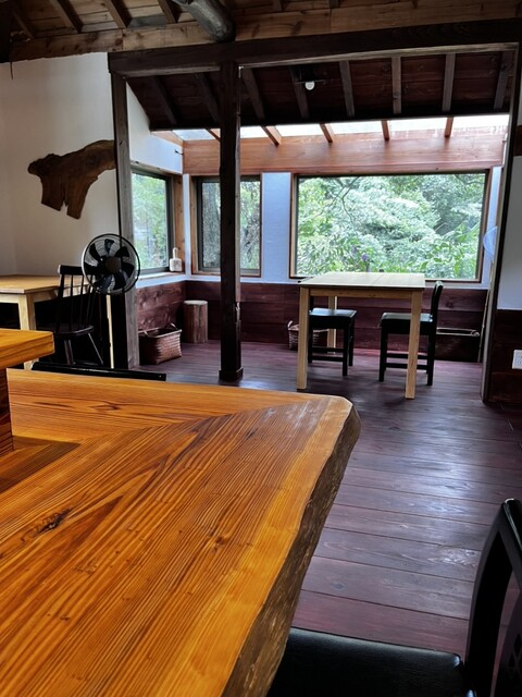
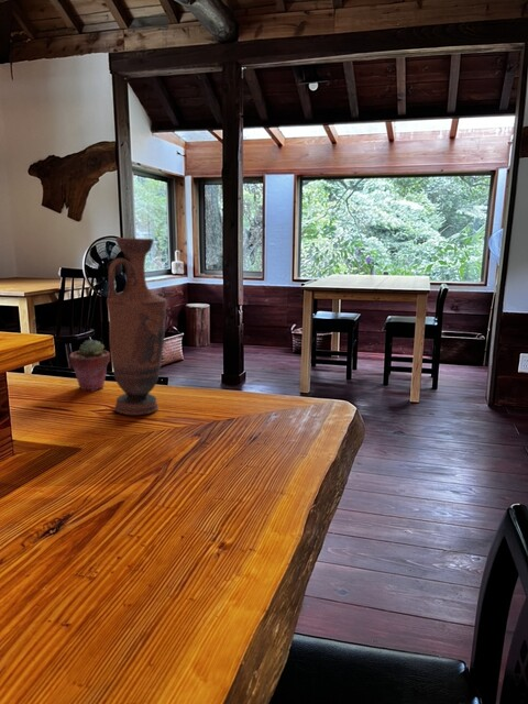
+ vase (138, 326)
+ potted succulent (90, 363)
